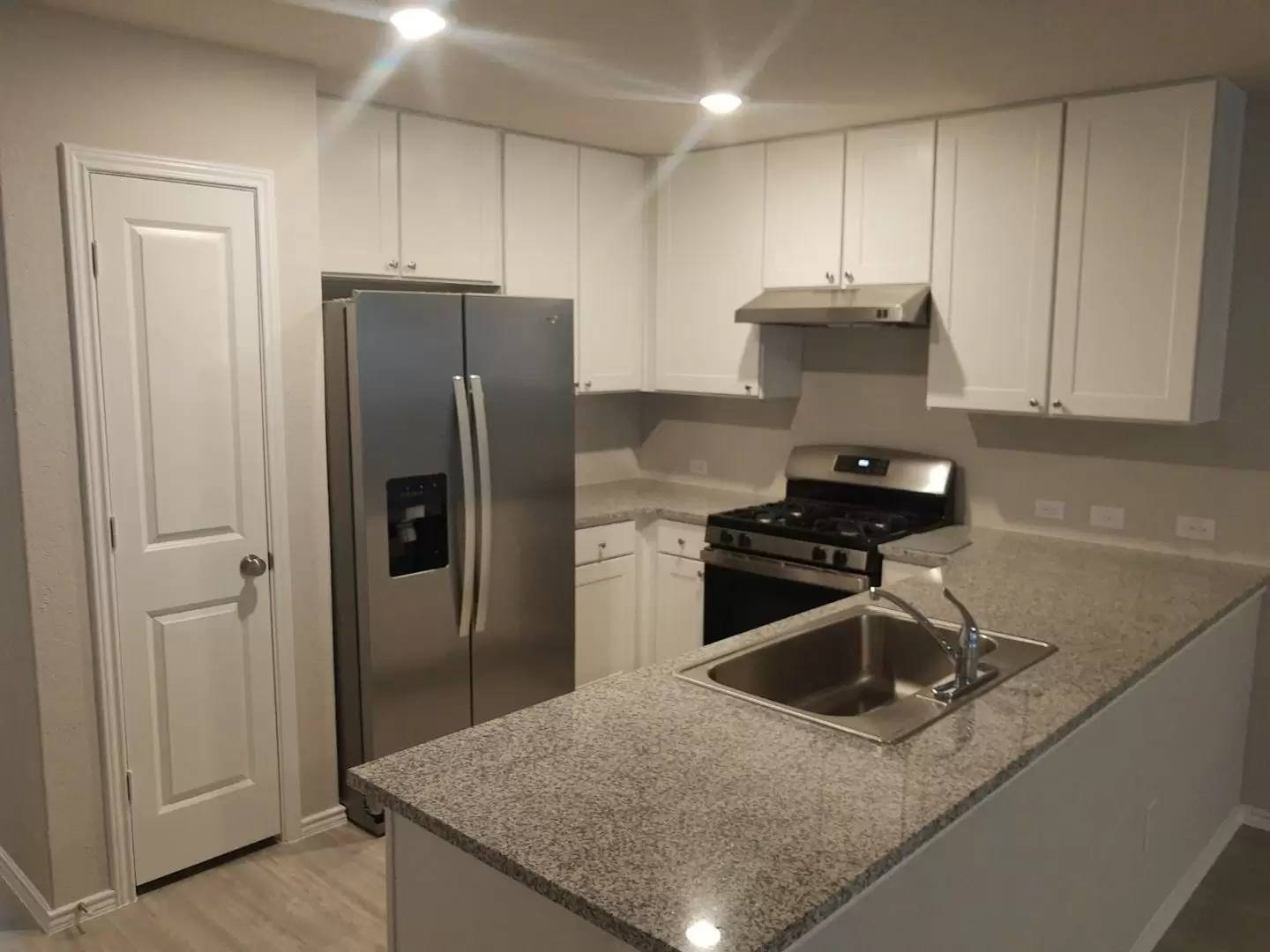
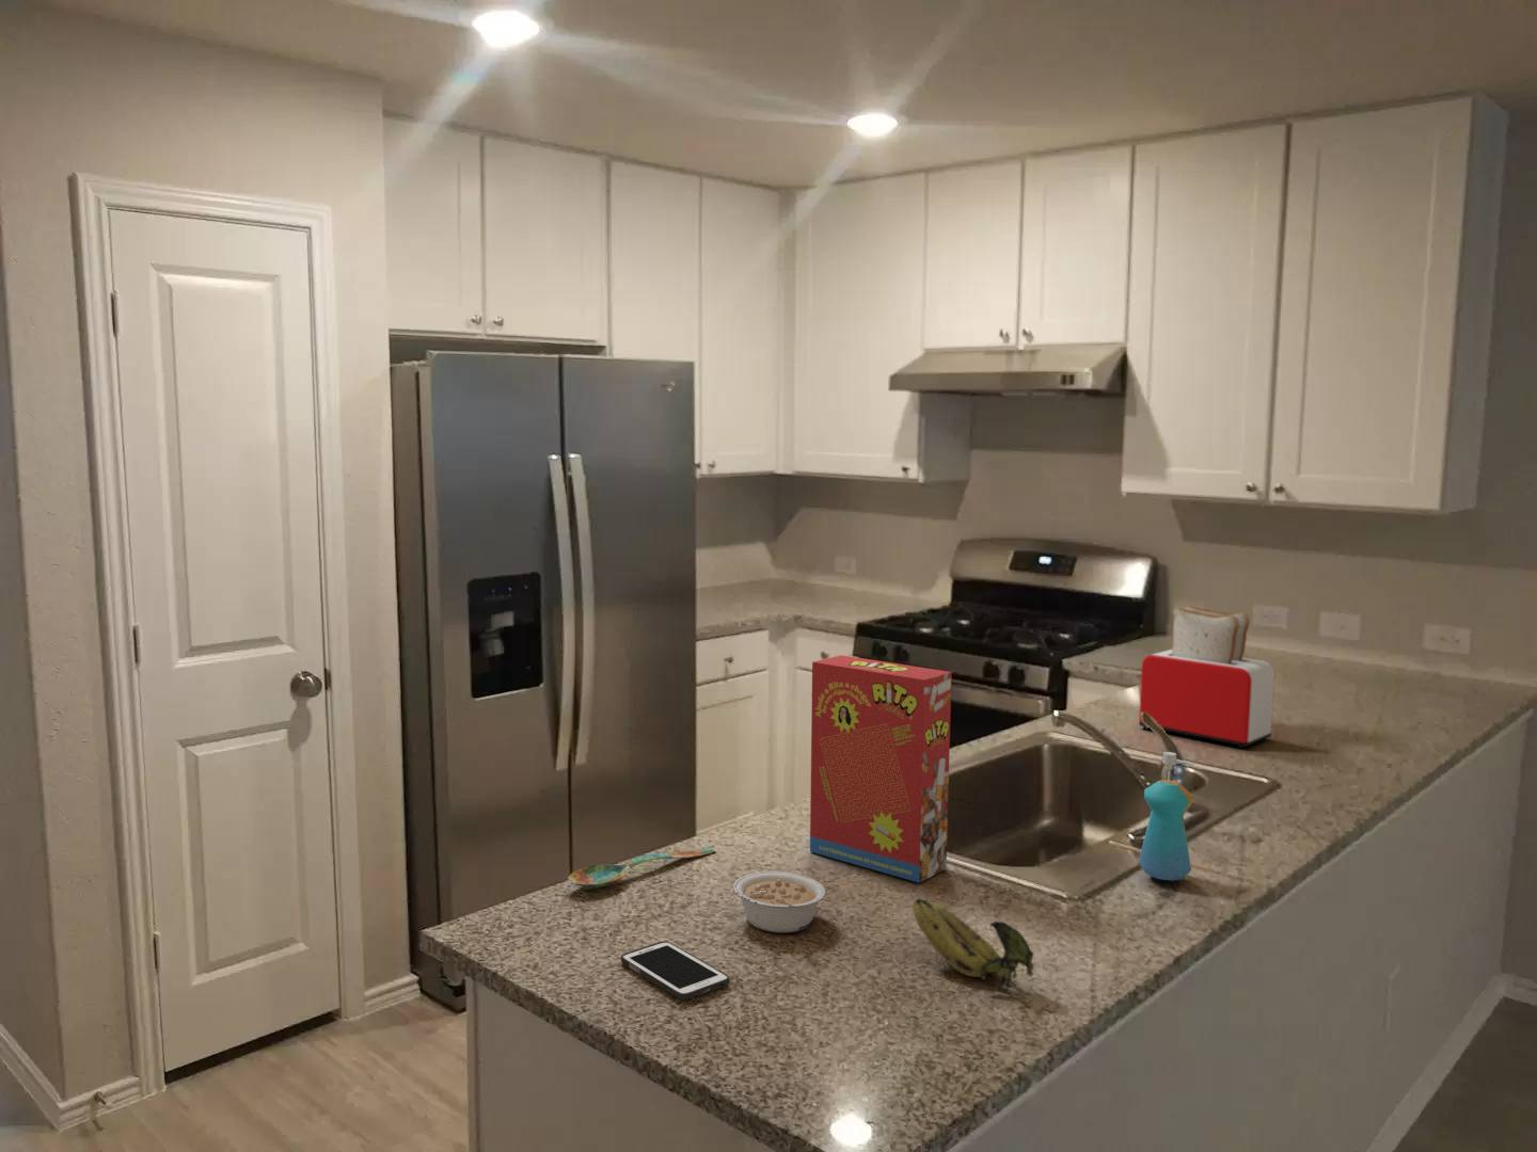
+ cereal box (879, 764)
+ spoon (643, 862)
+ legume (782, 902)
+ toaster (1202, 670)
+ cell phone (674, 969)
+ soap dispenser (1167, 816)
+ banana (972, 940)
